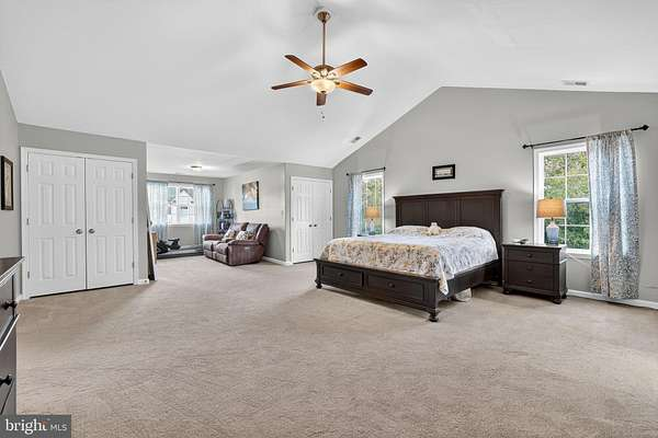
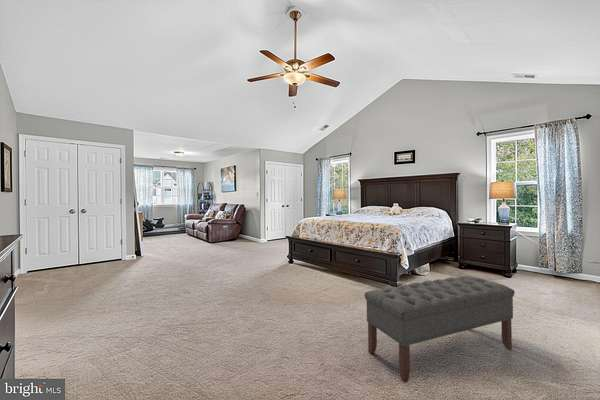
+ bench (440, 318)
